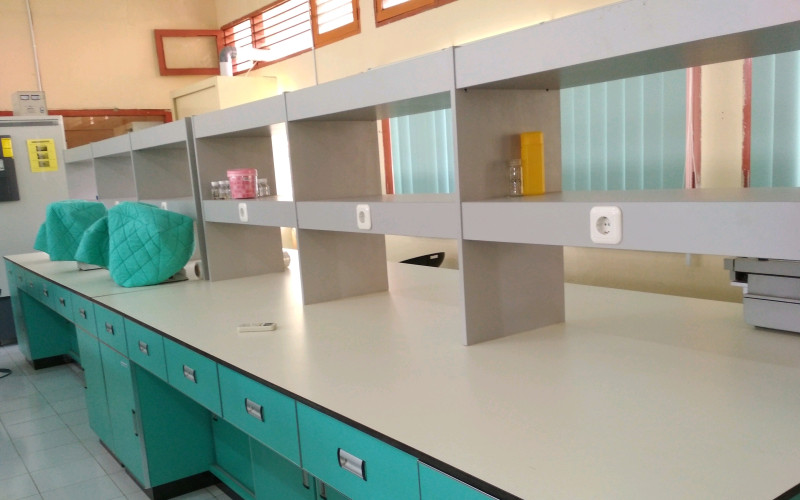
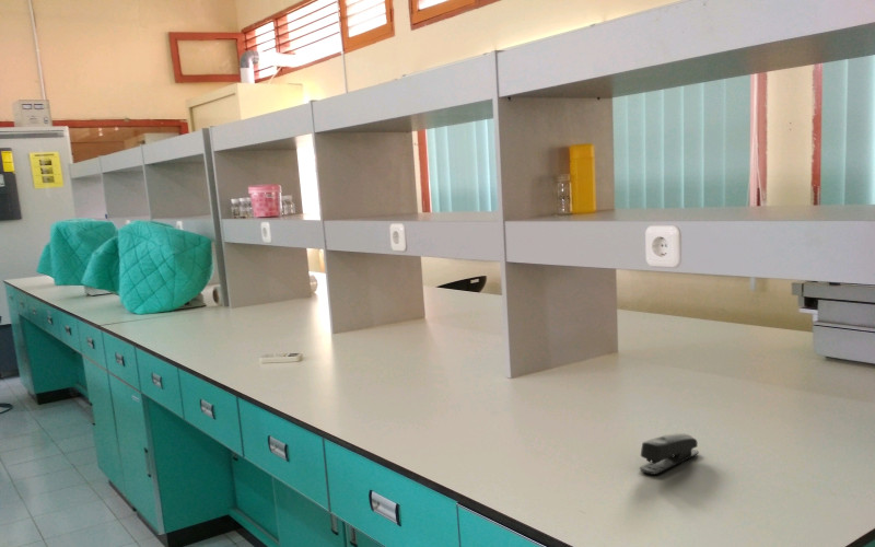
+ stapler (669, 447)
